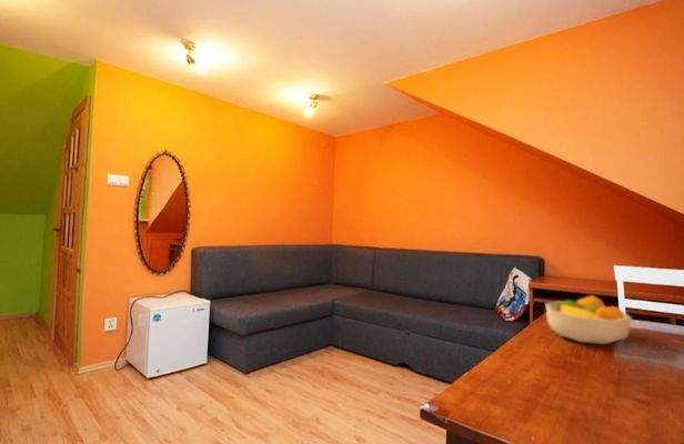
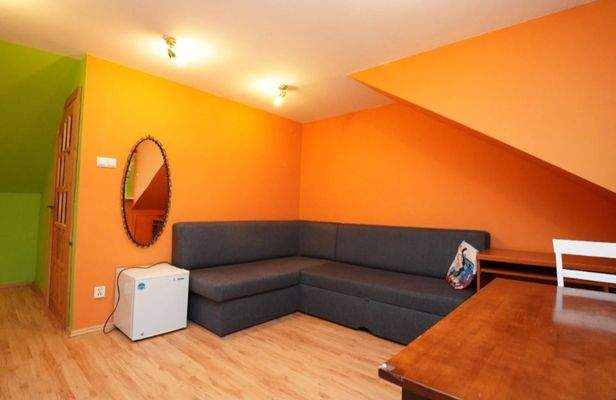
- fruit bowl (585, 316)
